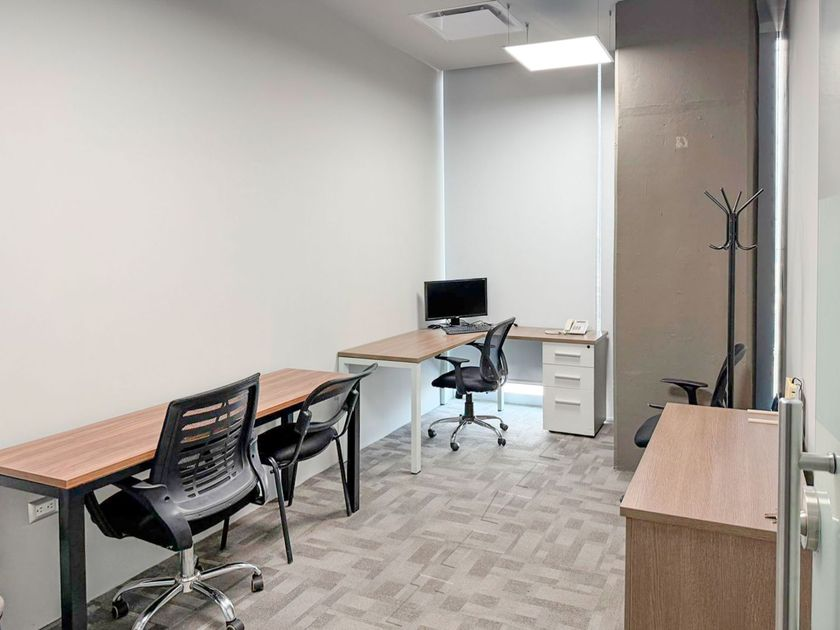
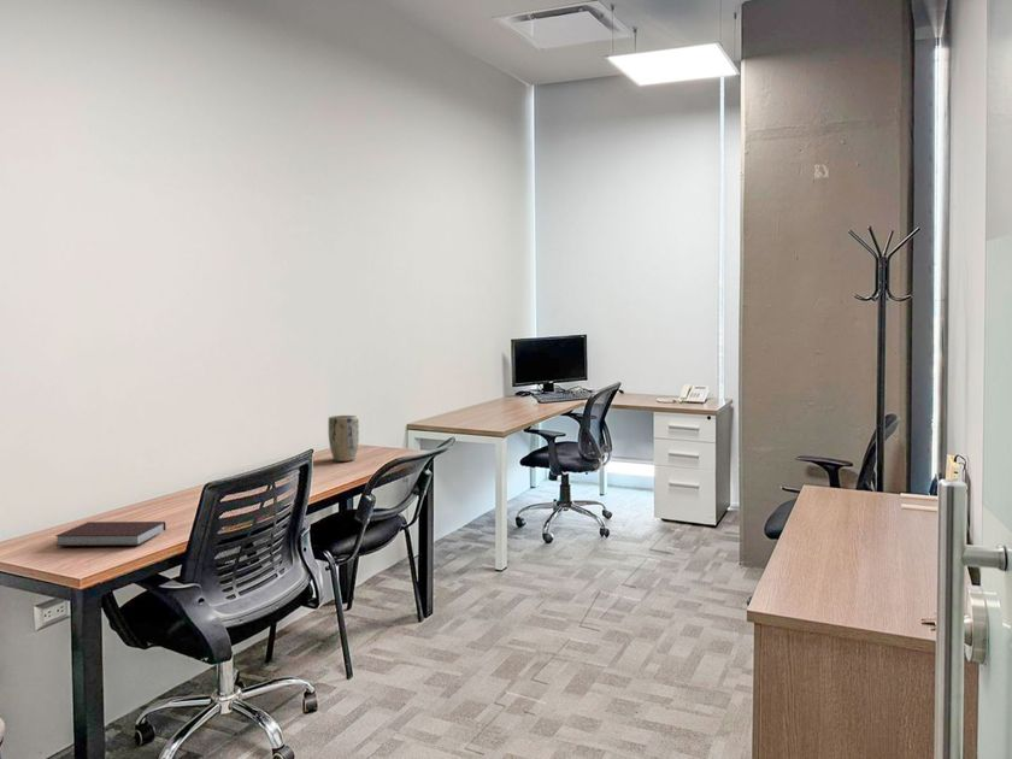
+ plant pot (343, 437)
+ notebook (112, 533)
